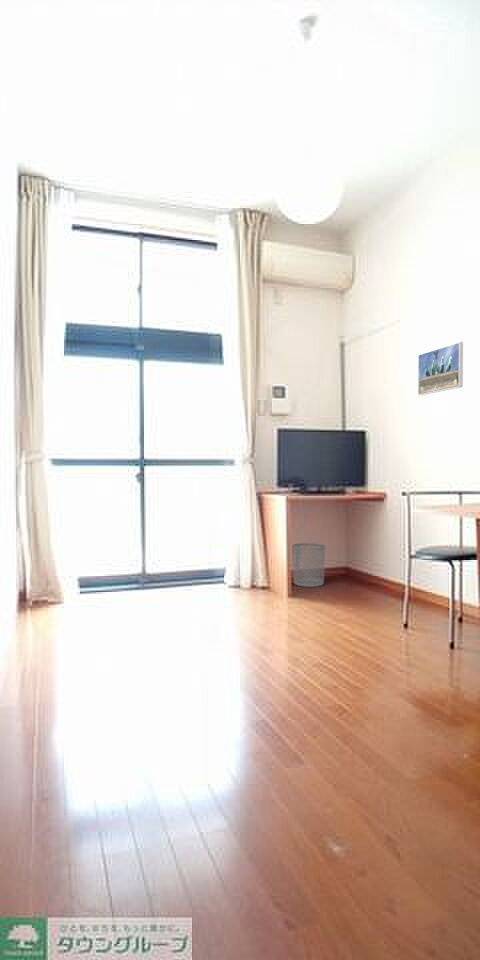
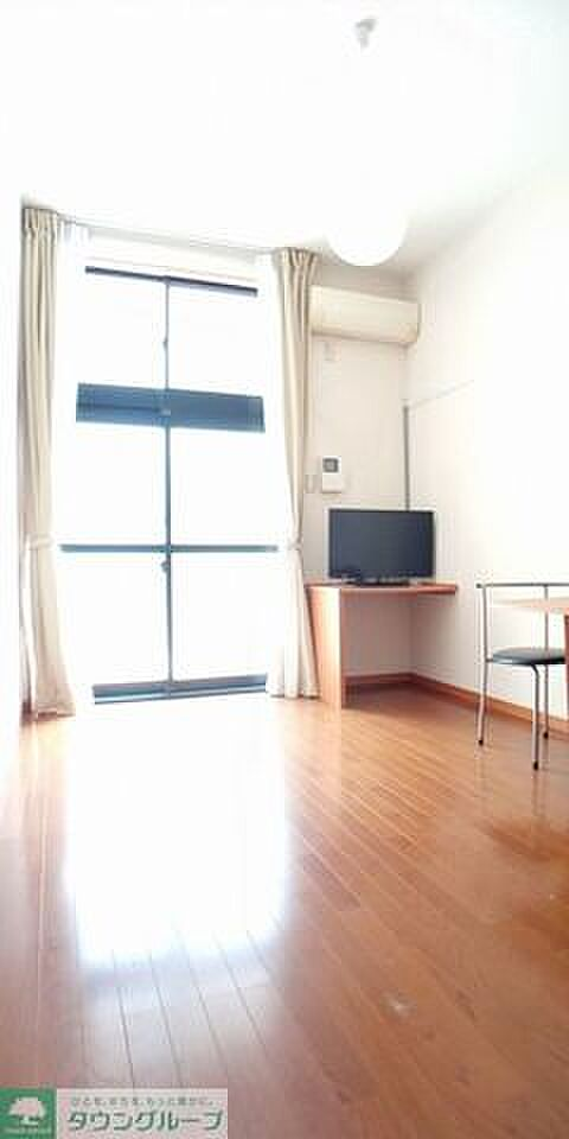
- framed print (439, 370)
- waste bin (308, 564)
